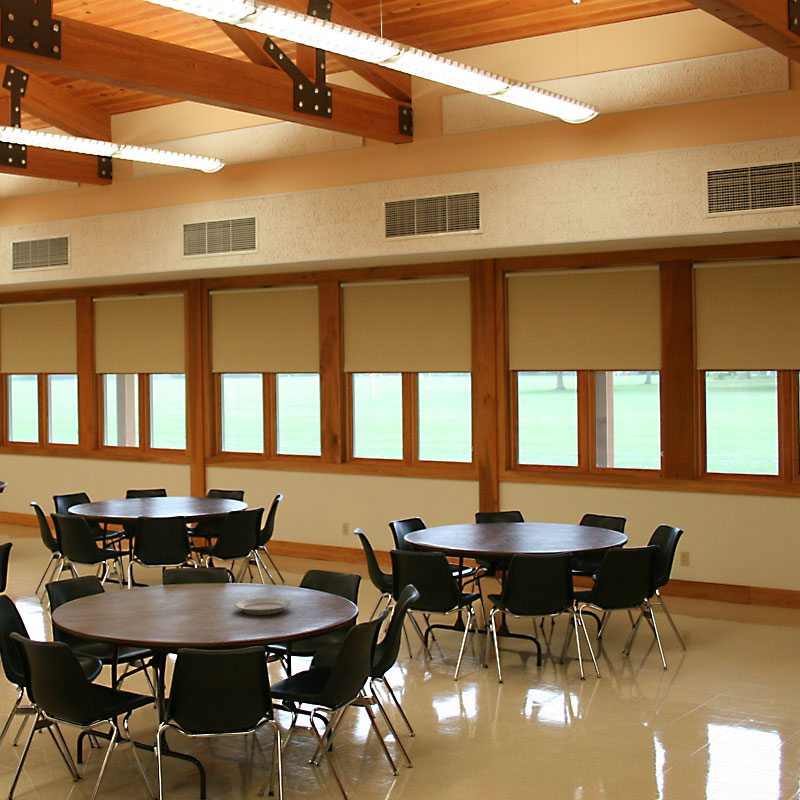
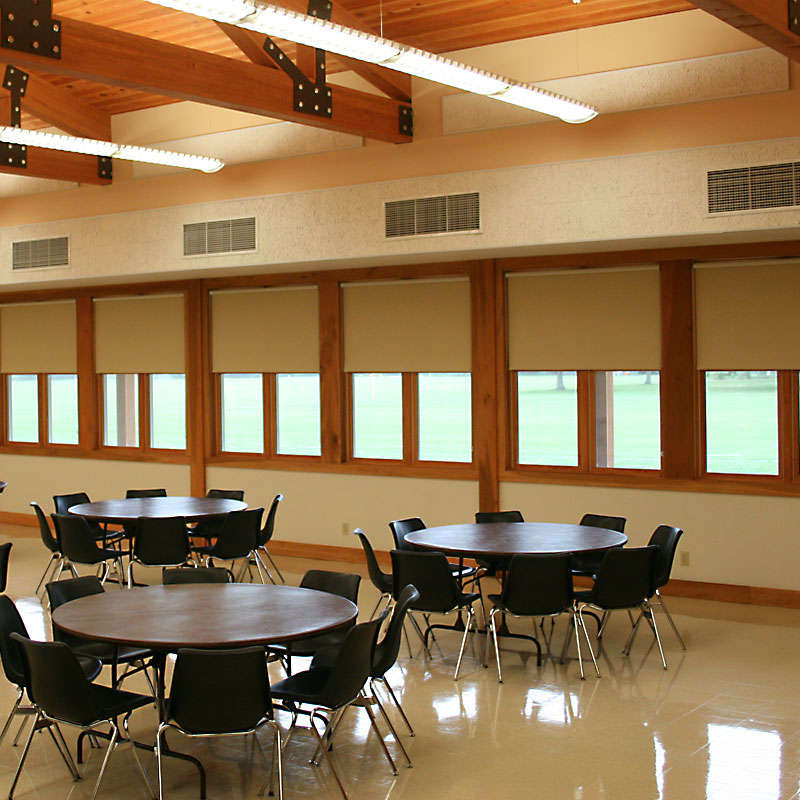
- plate (263, 607)
